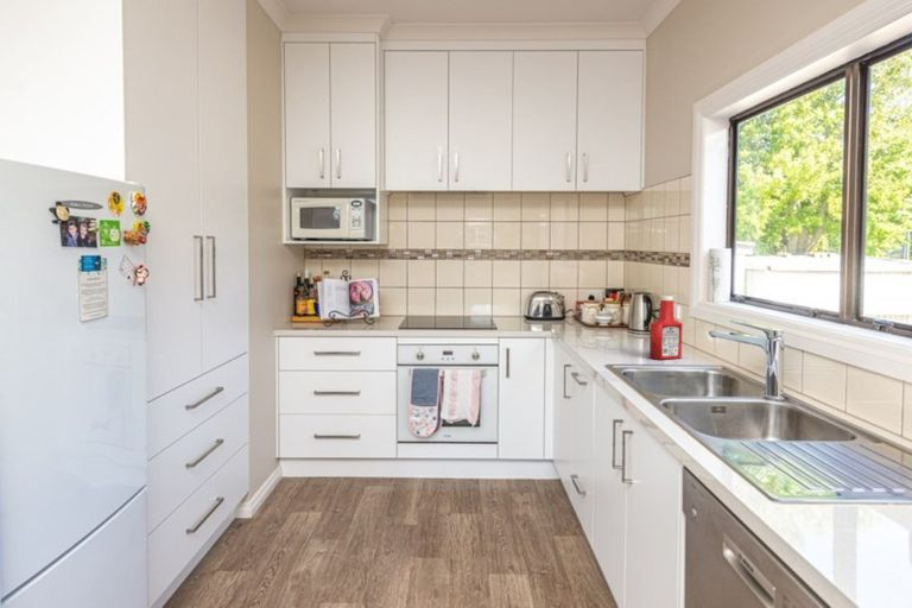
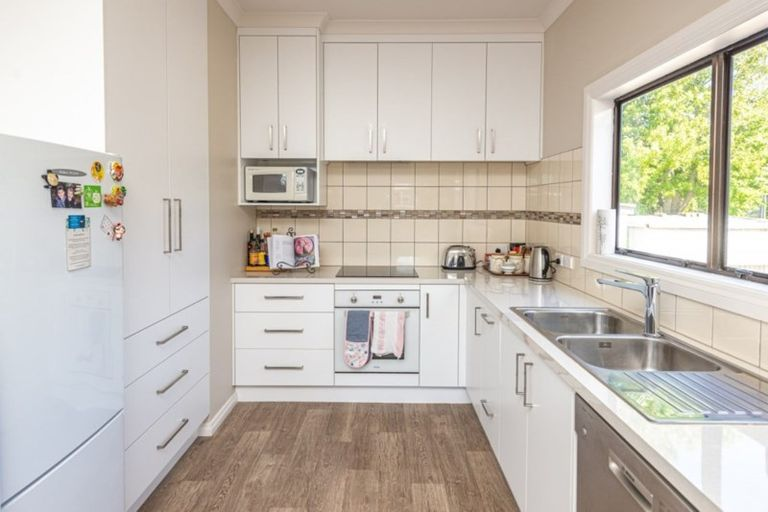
- soap bottle (666, 327)
